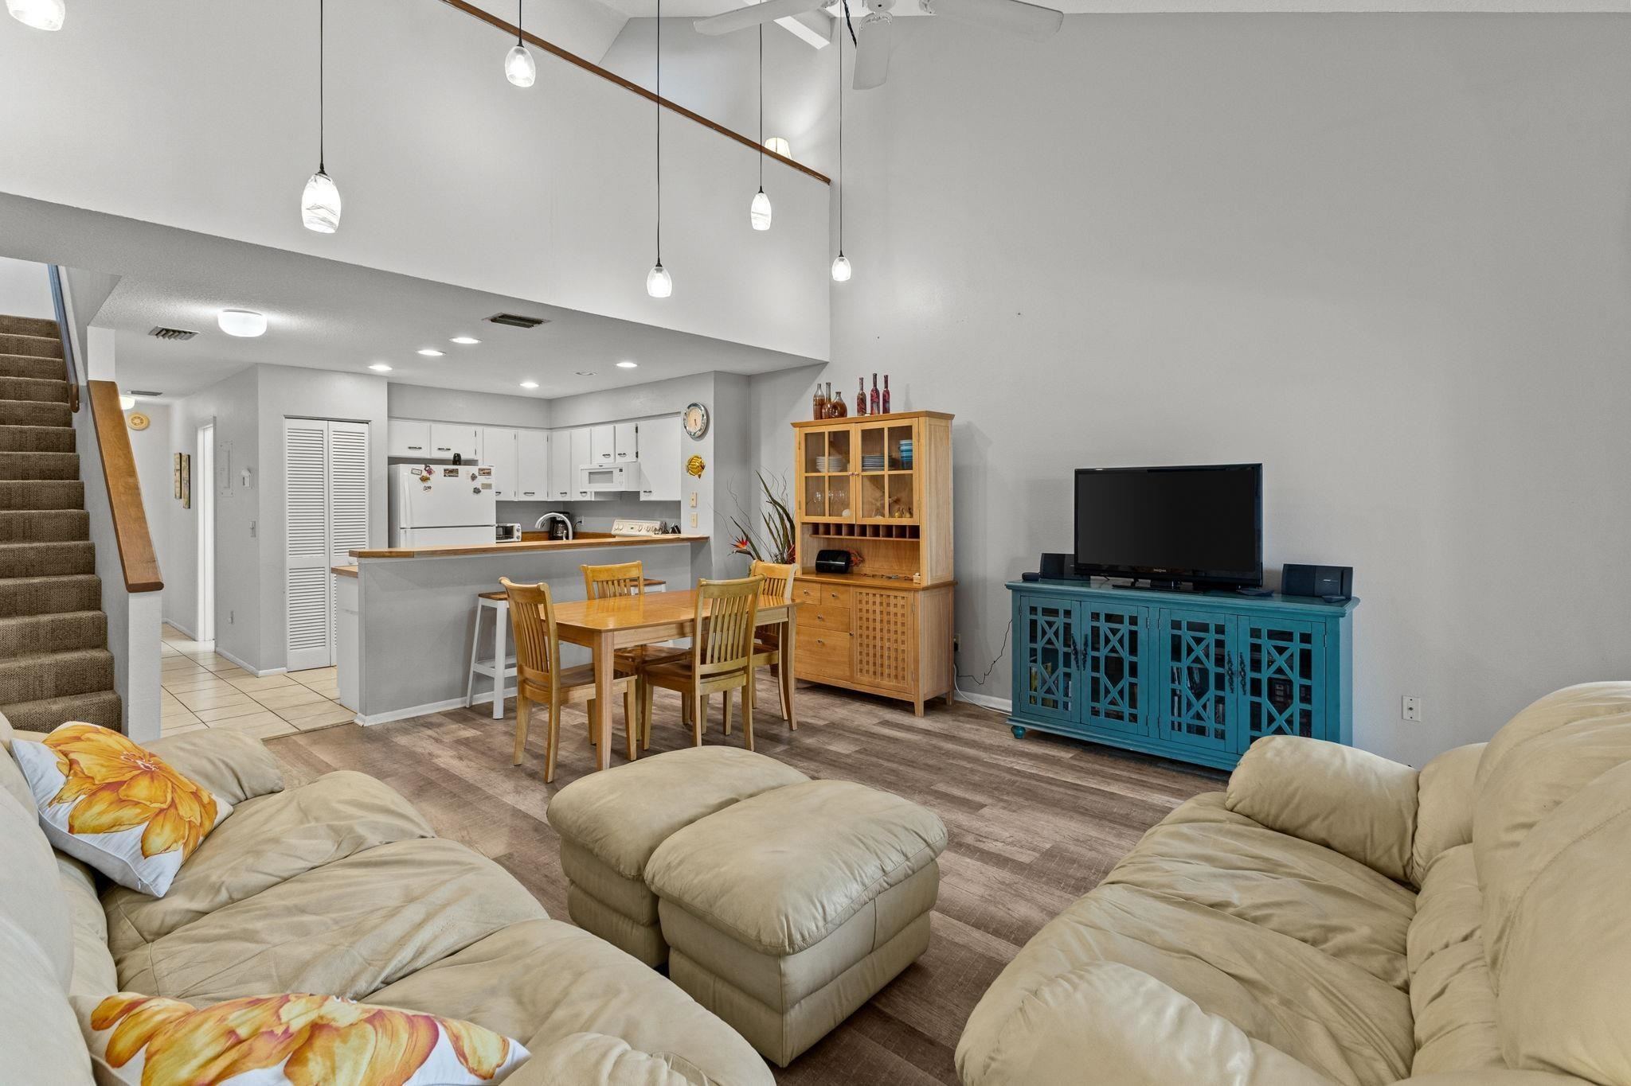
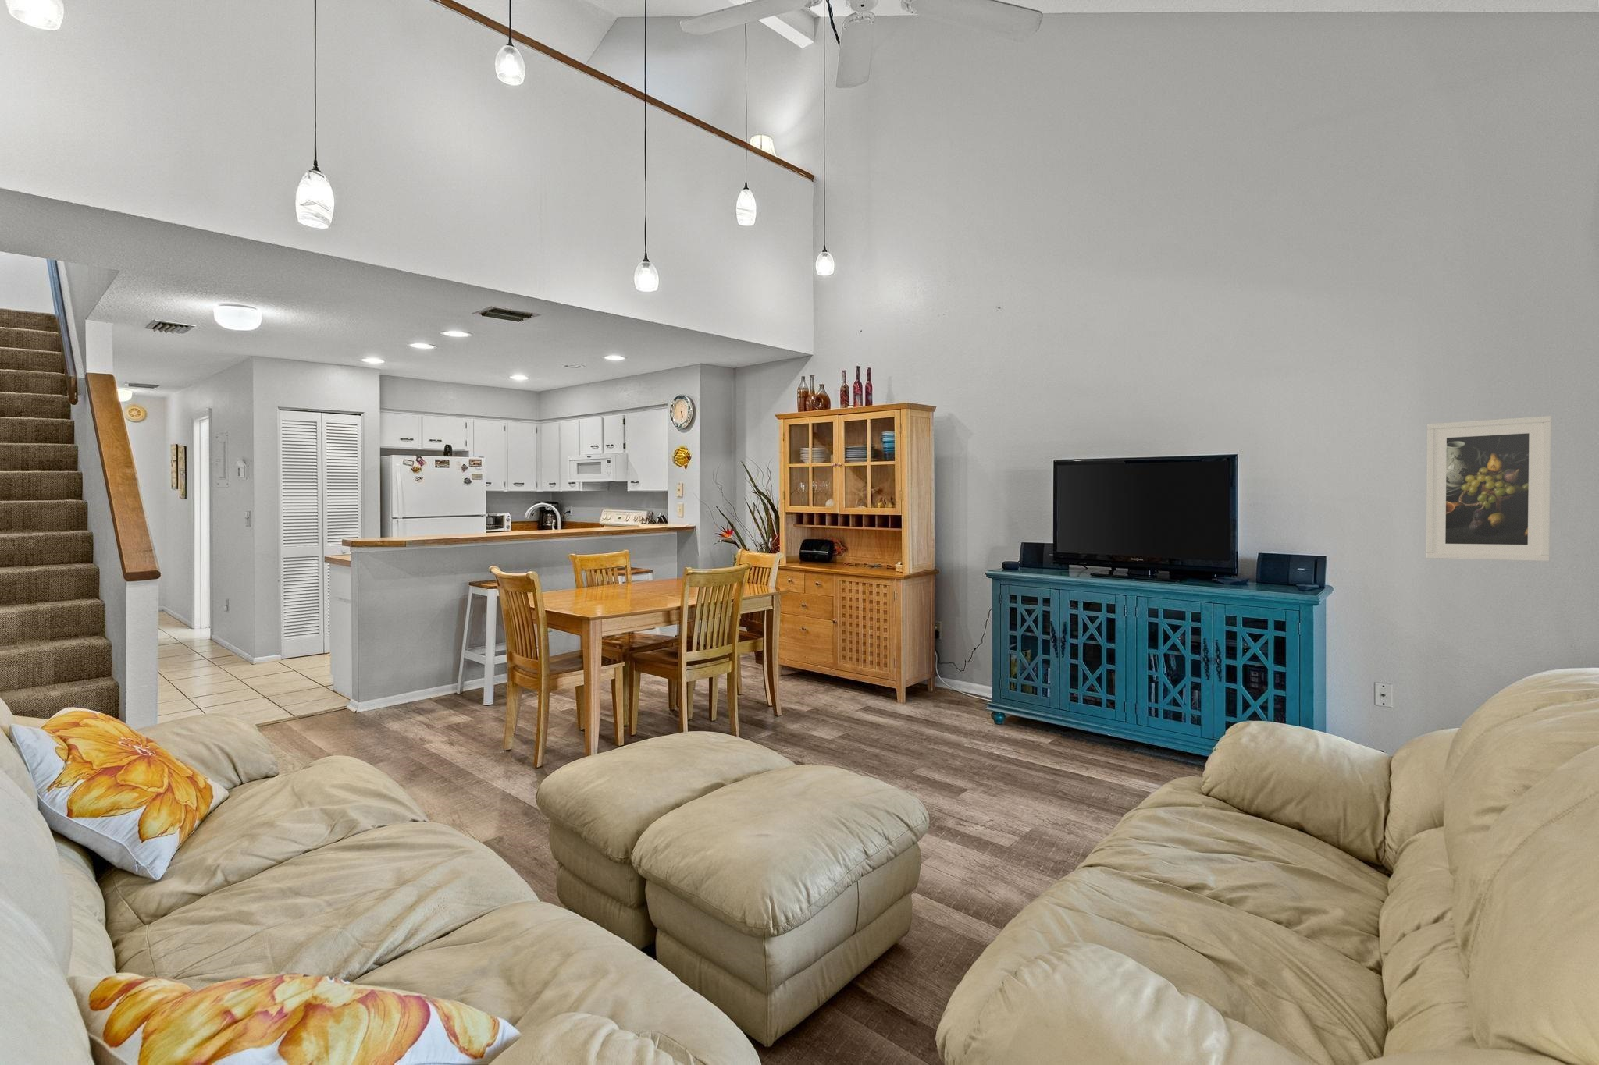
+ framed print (1486, 490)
